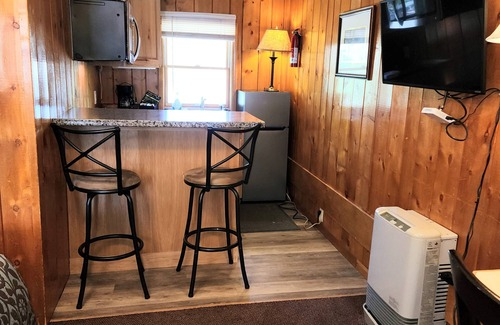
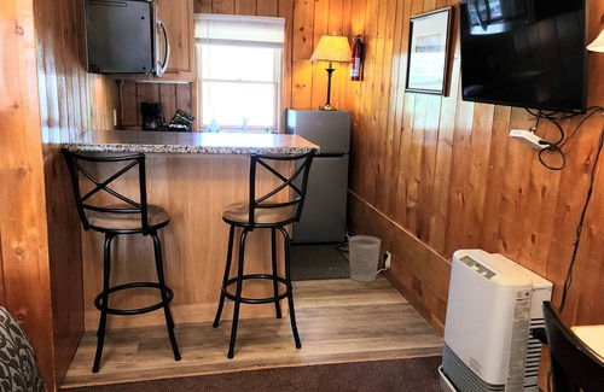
+ wastebasket (364, 258)
